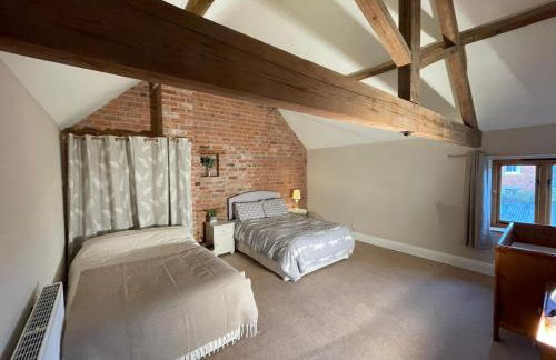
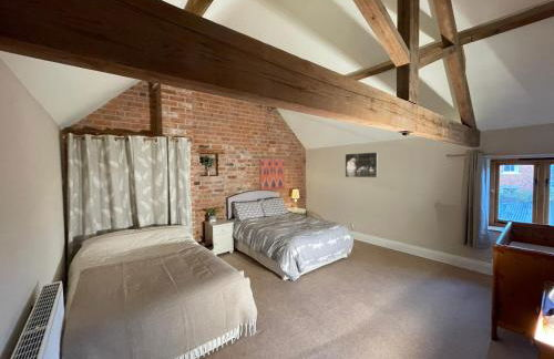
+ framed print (360, 165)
+ wall art (271, 174)
